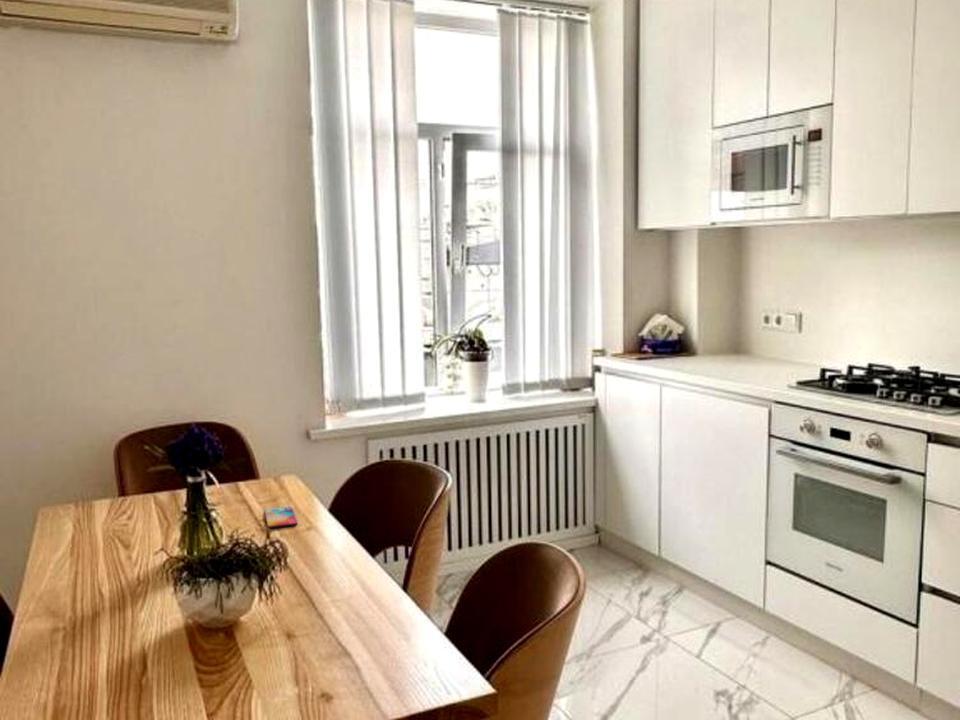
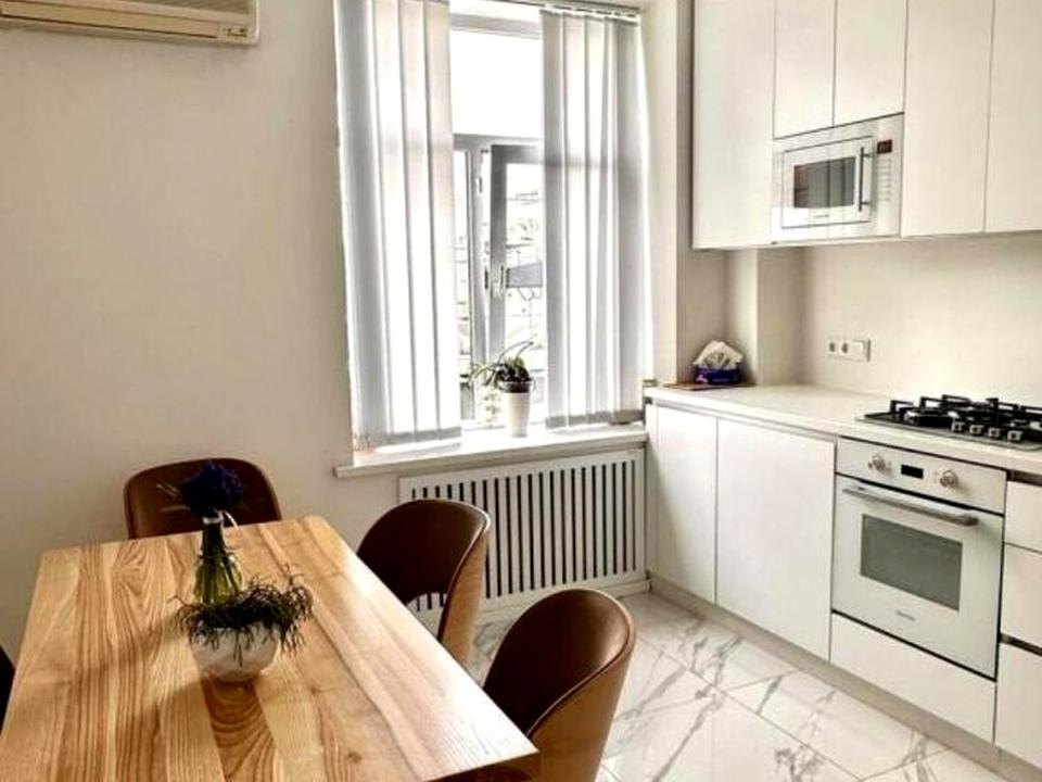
- smartphone (280, 517)
